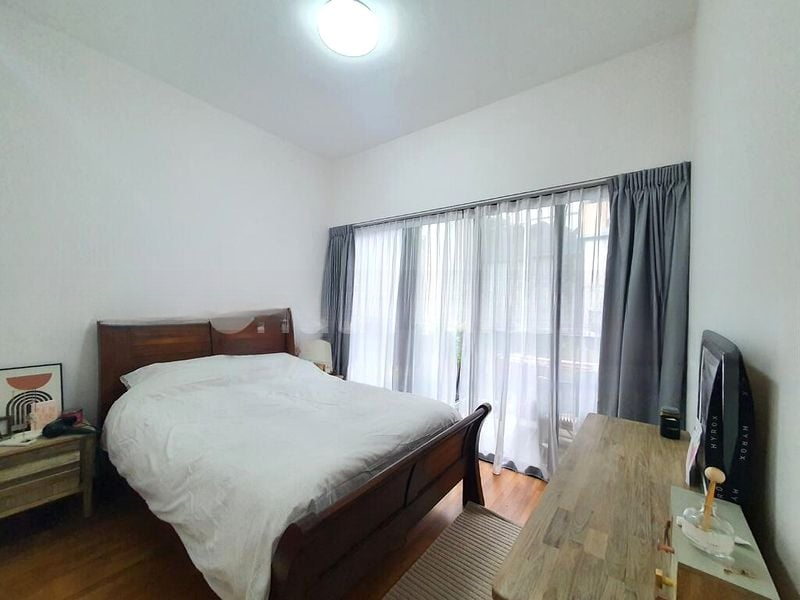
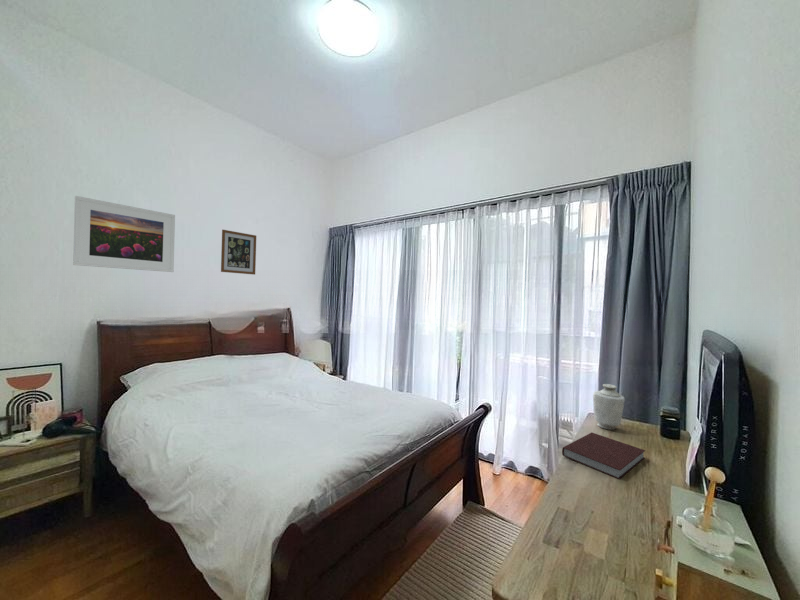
+ vase (608, 406)
+ notebook (603, 452)
+ wall art (239, 253)
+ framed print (128, 237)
